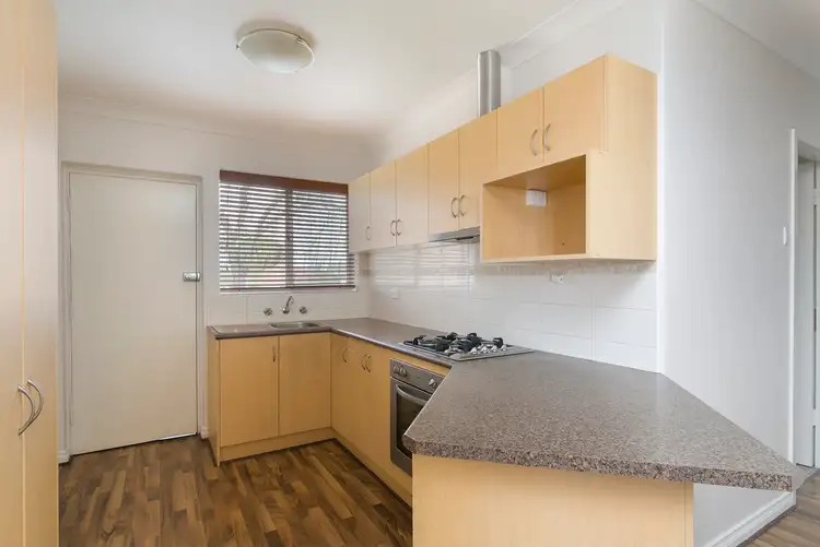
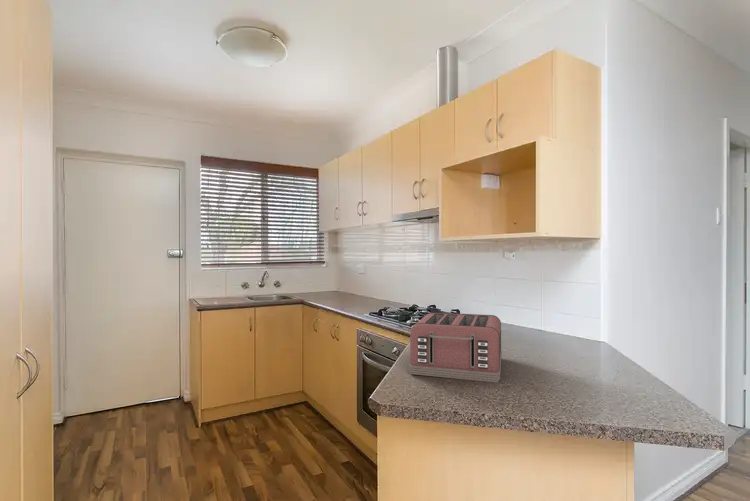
+ toaster (457, 343)
